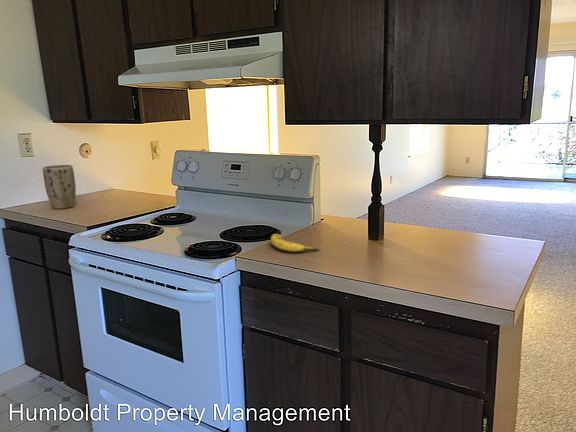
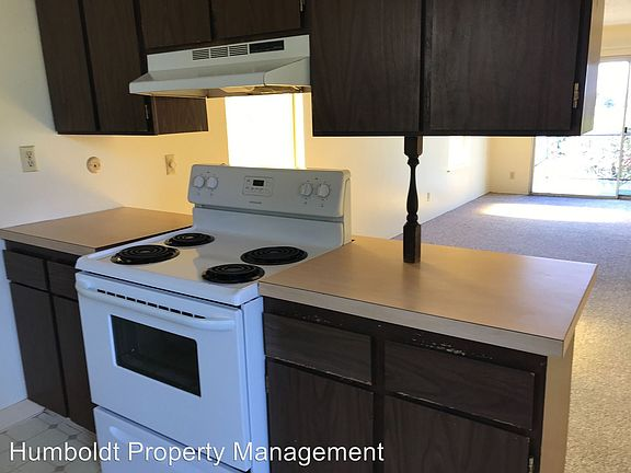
- banana (290, 243)
- plant pot (60, 186)
